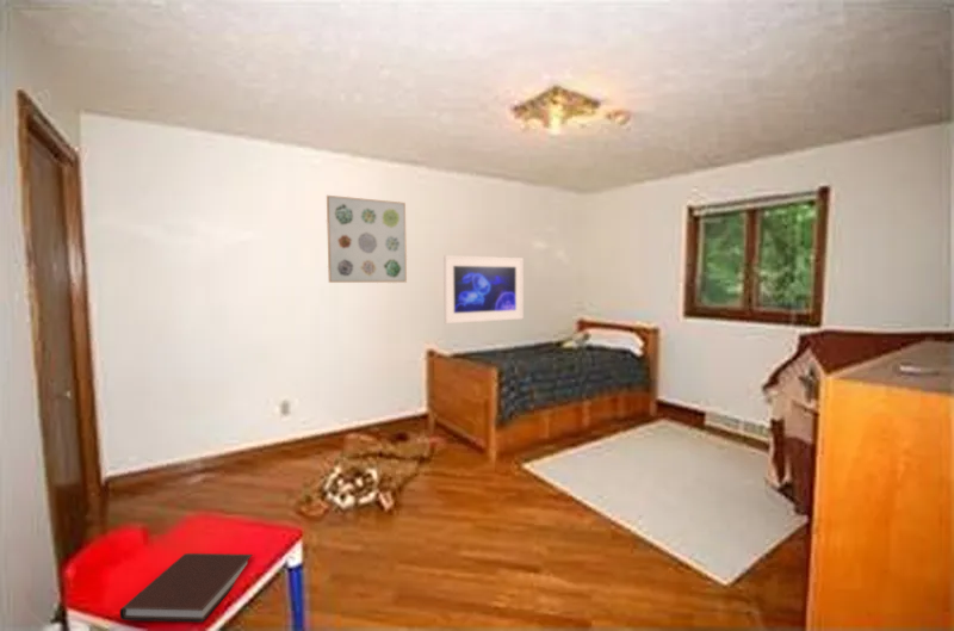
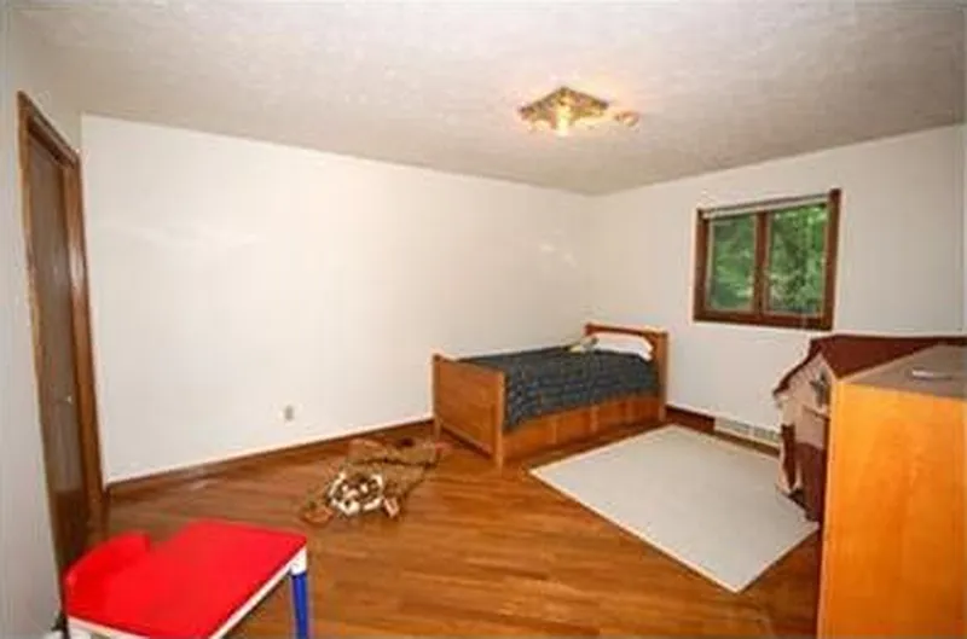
- notebook (192, 583)
- wall art (368, 241)
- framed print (485, 289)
